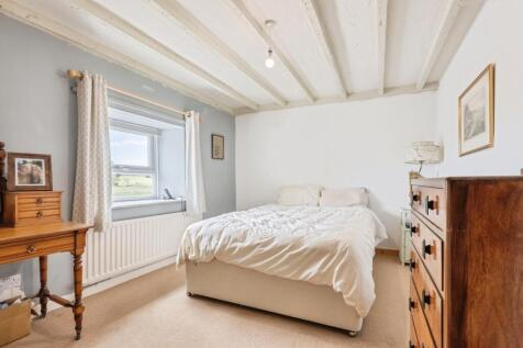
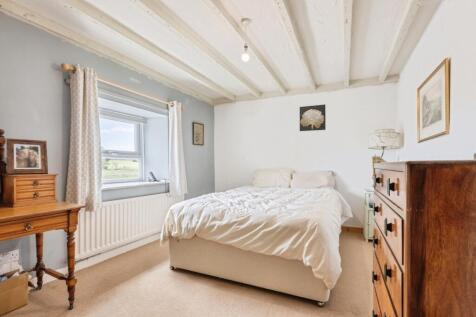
+ wall art (312, 118)
